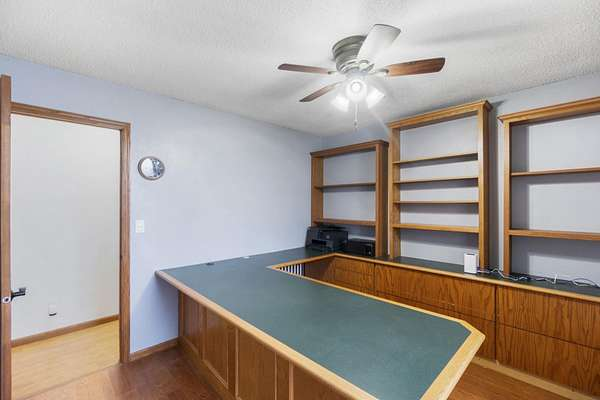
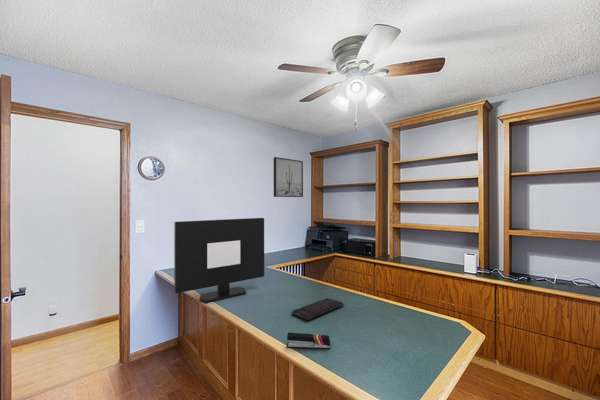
+ stapler (308, 340)
+ keyboard (318, 307)
+ wall art (288, 178)
+ monitor (223, 257)
